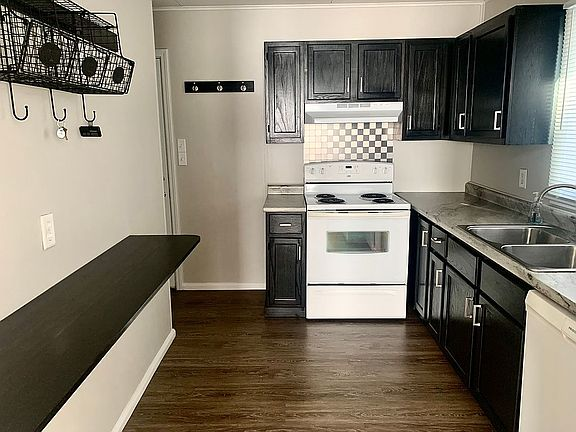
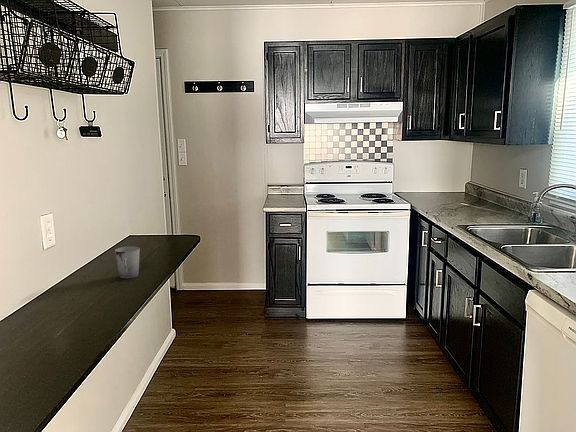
+ cup (127, 263)
